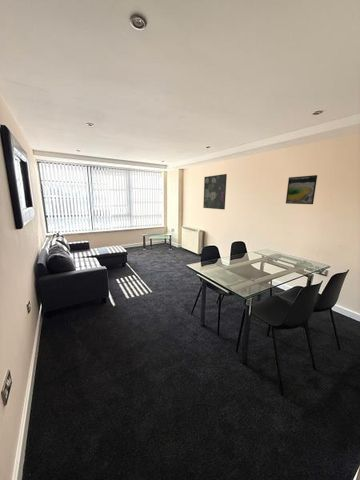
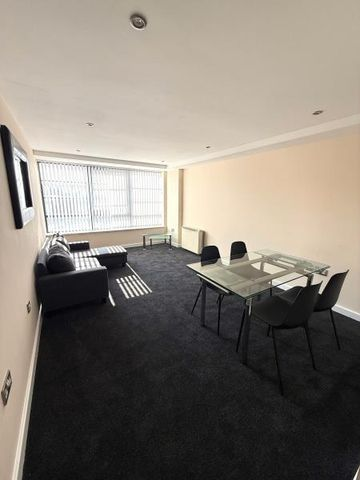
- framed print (214, 192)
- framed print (300, 190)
